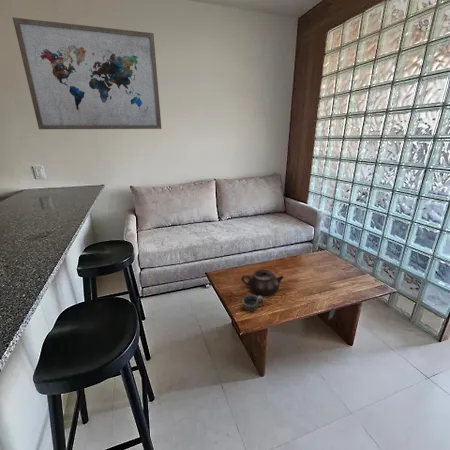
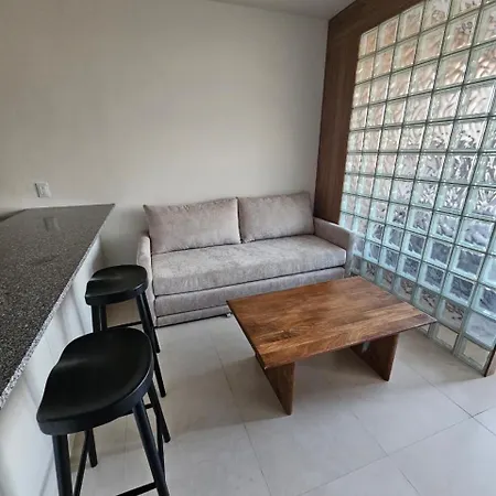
- teapot (262, 279)
- wall art (97, 80)
- cup (251, 303)
